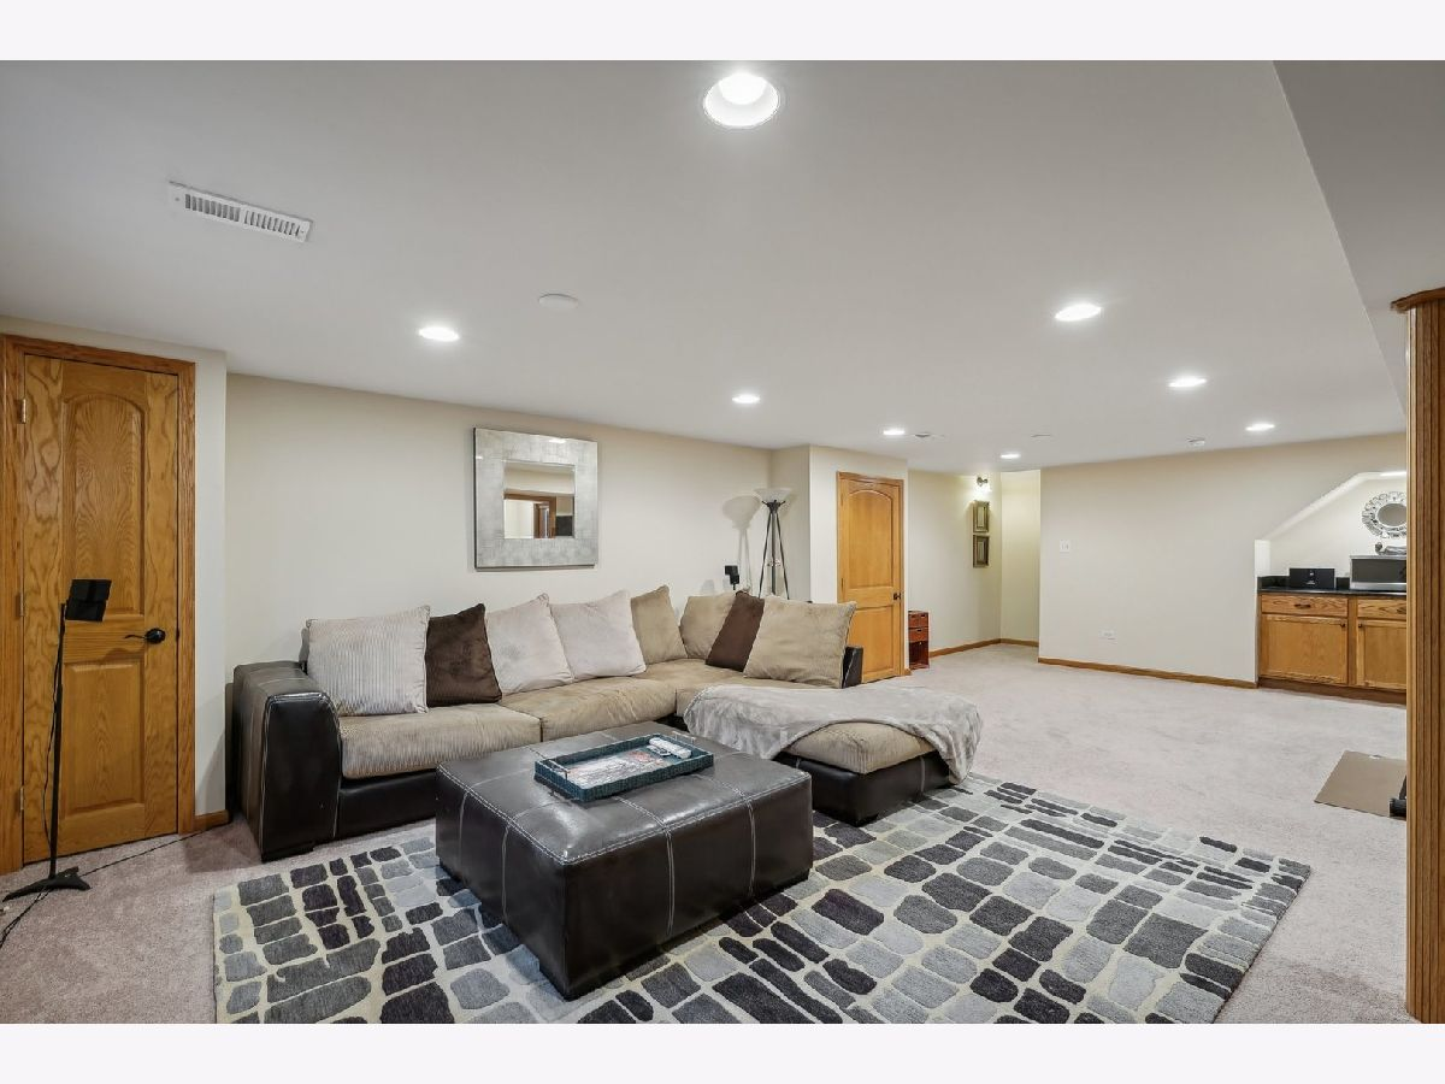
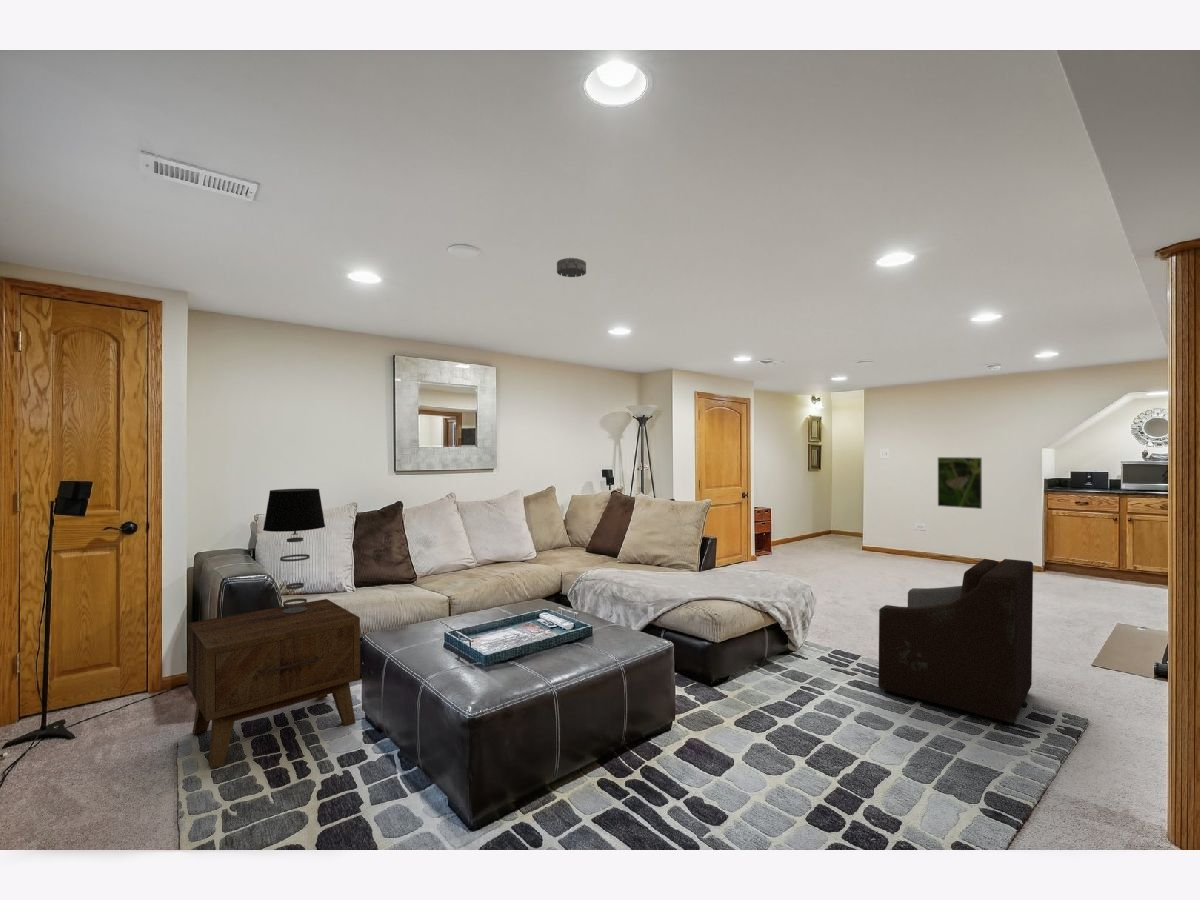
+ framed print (959, 482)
+ side table (276, 674)
+ table lamp (297, 554)
+ armchair (955, 625)
+ smoke detector (571, 267)
